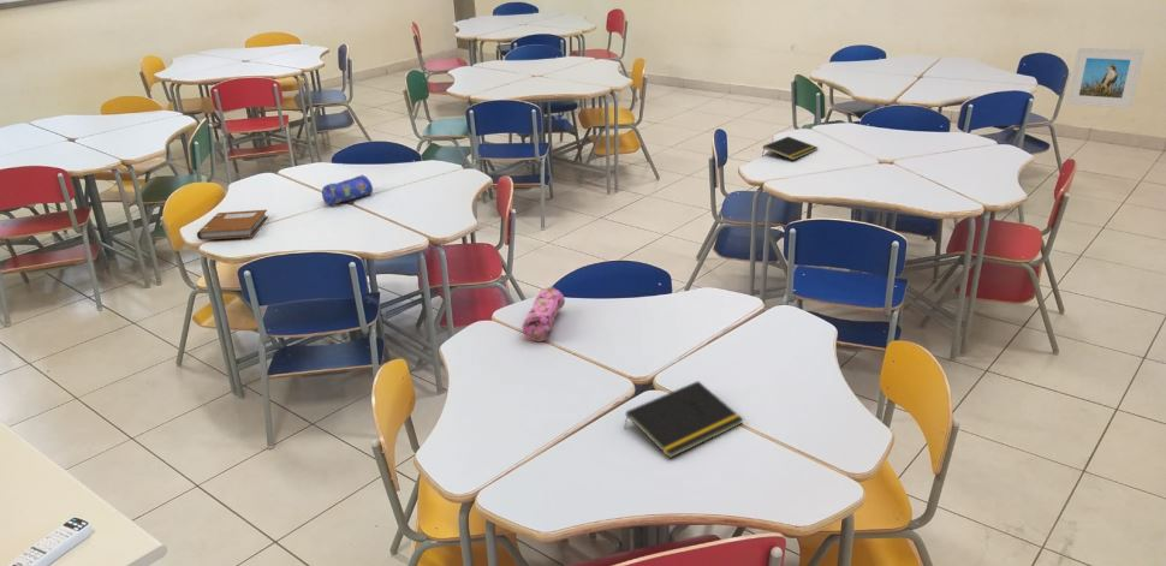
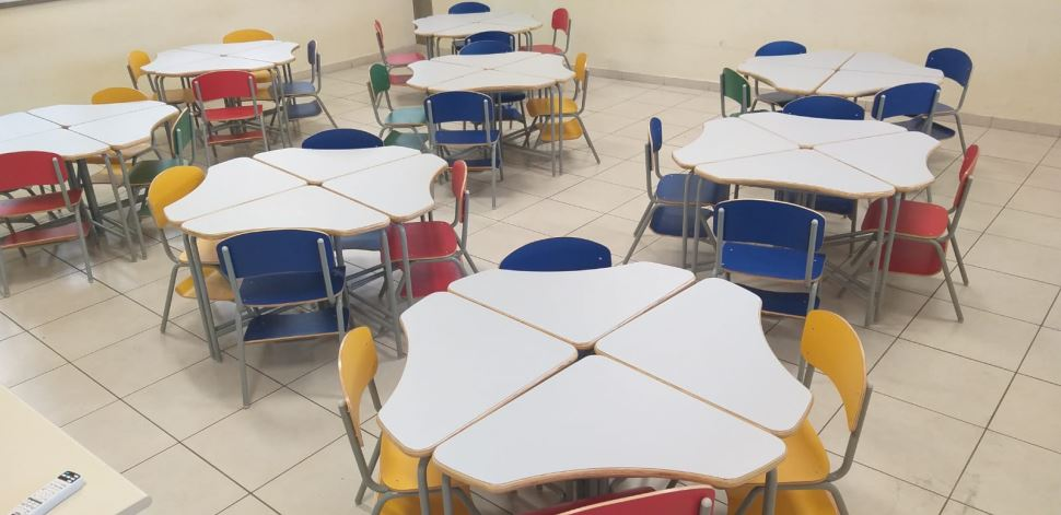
- pencil case (543, 312)
- notepad (790, 148)
- pencil case (347, 189)
- notebook (233, 224)
- notepad (684, 417)
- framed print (1103, 77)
